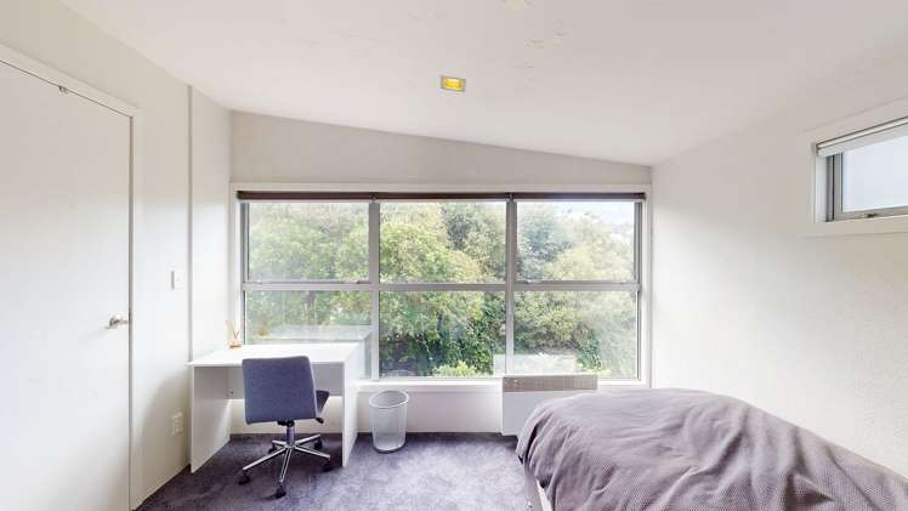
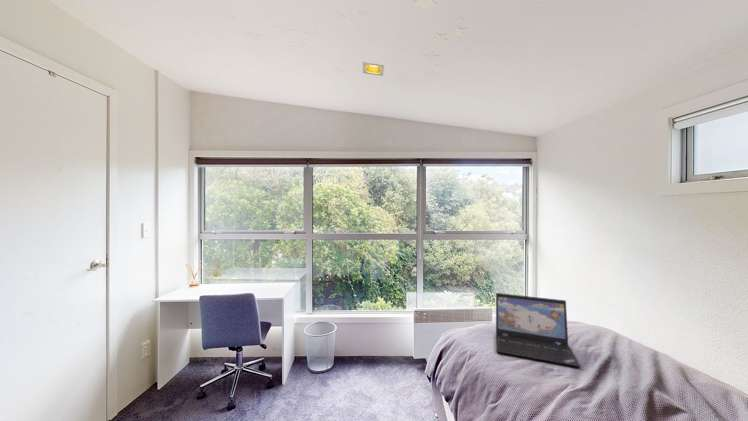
+ laptop (532, 325)
